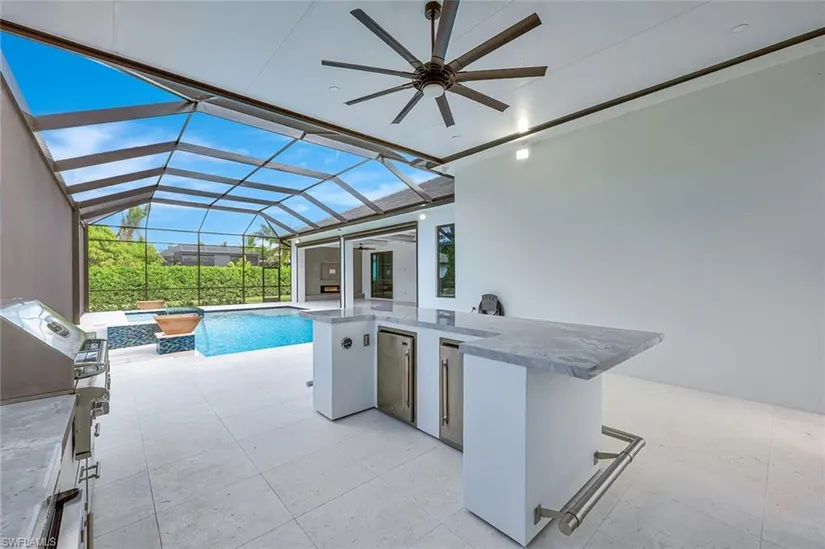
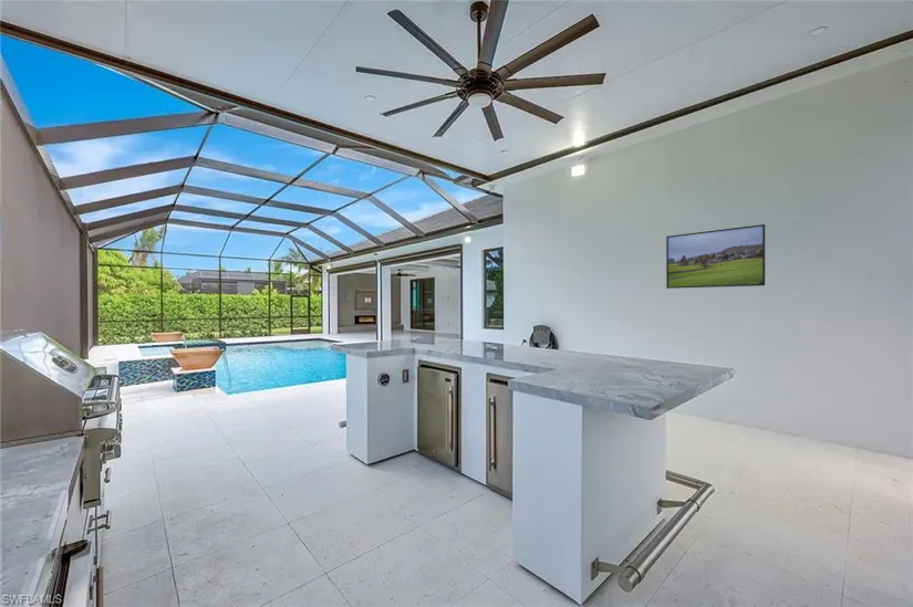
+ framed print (712, 259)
